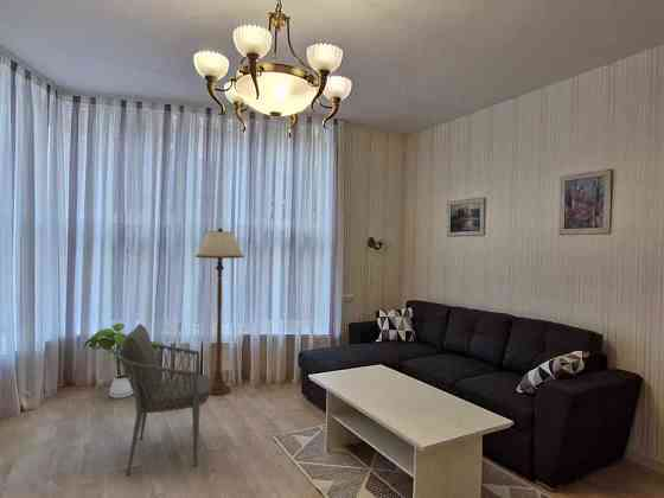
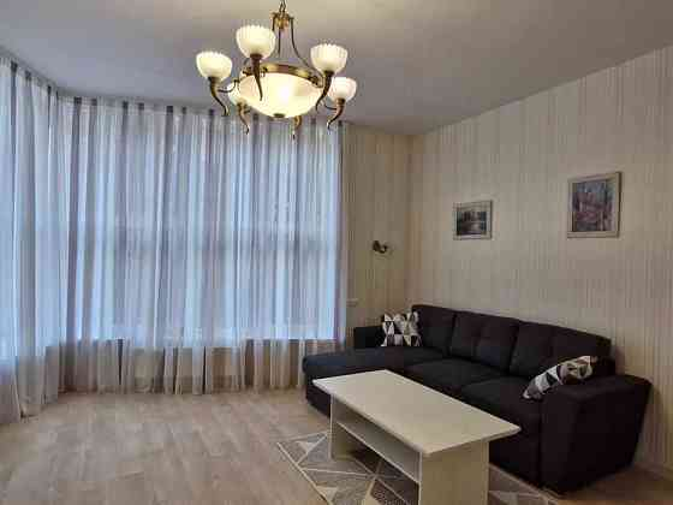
- house plant (122, 357)
- floor lamp (219, 309)
- armchair (166, 389)
